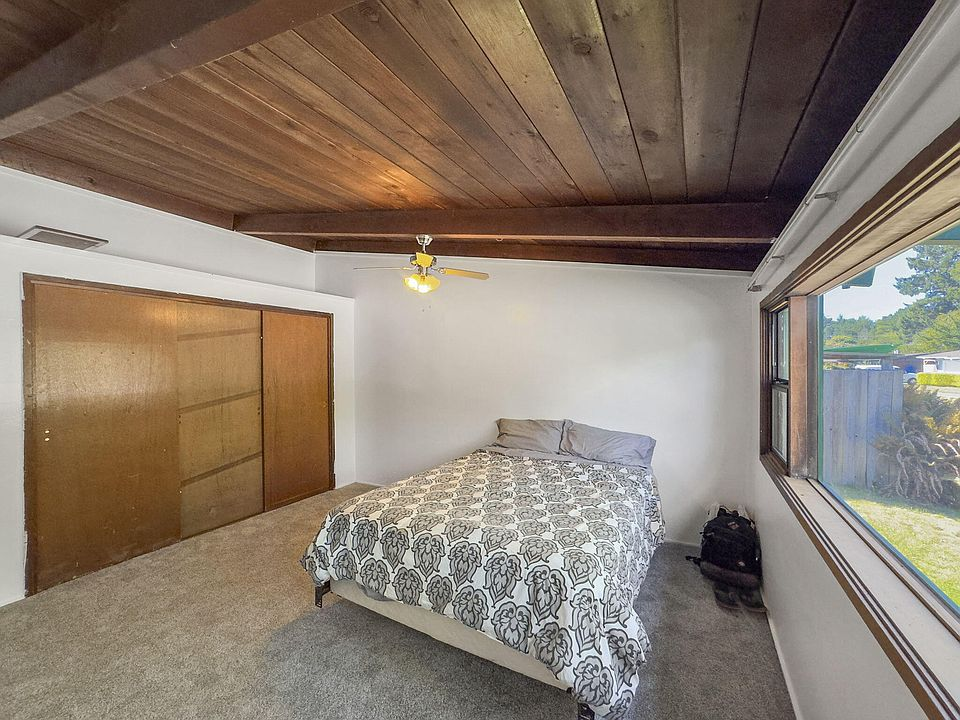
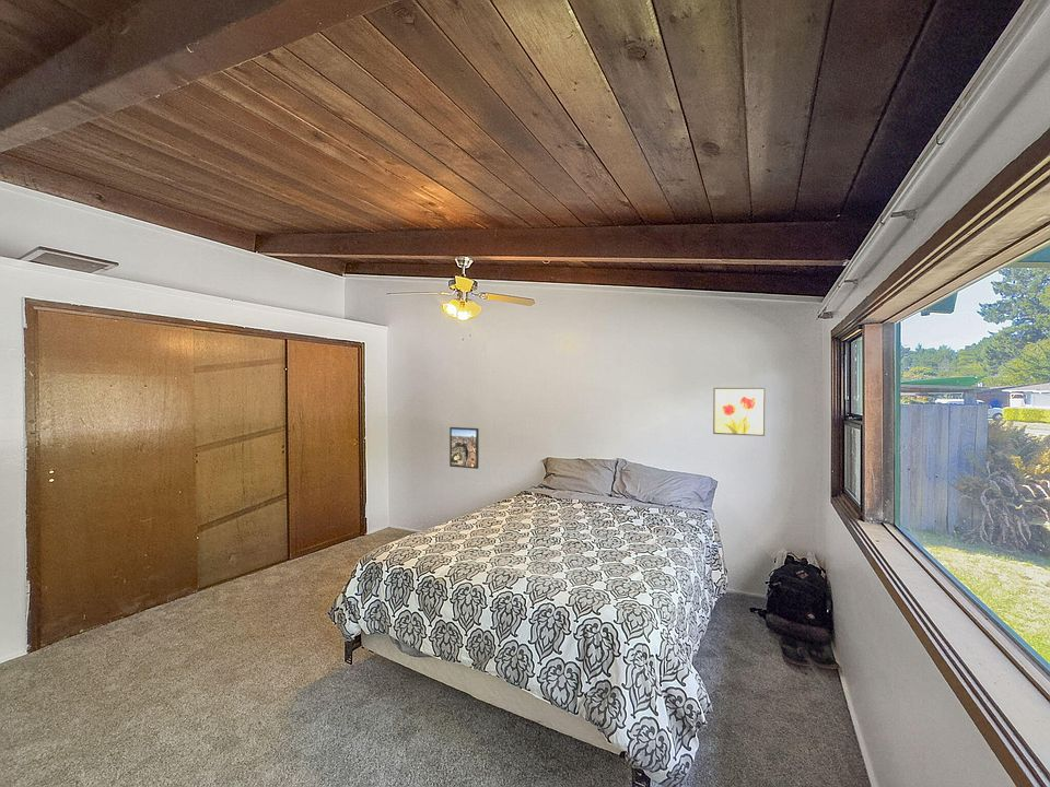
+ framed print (464, 447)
+ wall art (738, 411)
